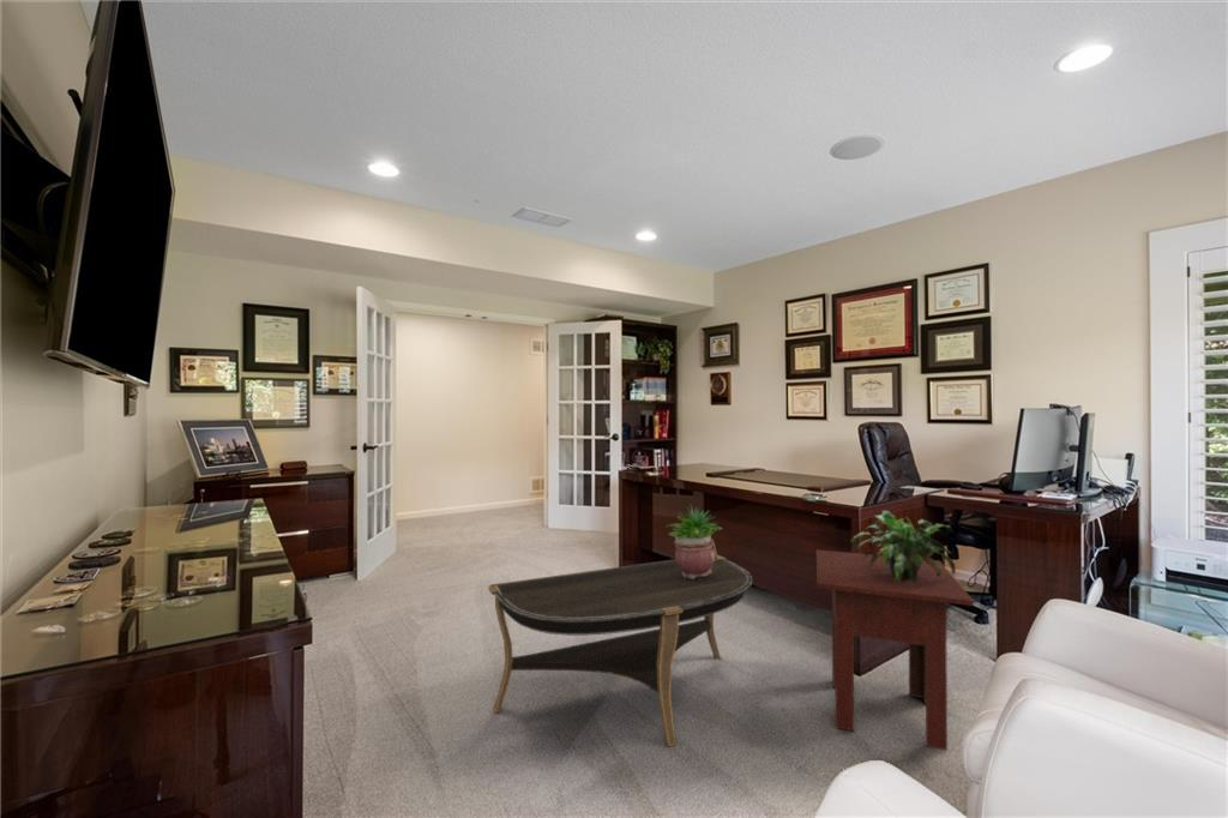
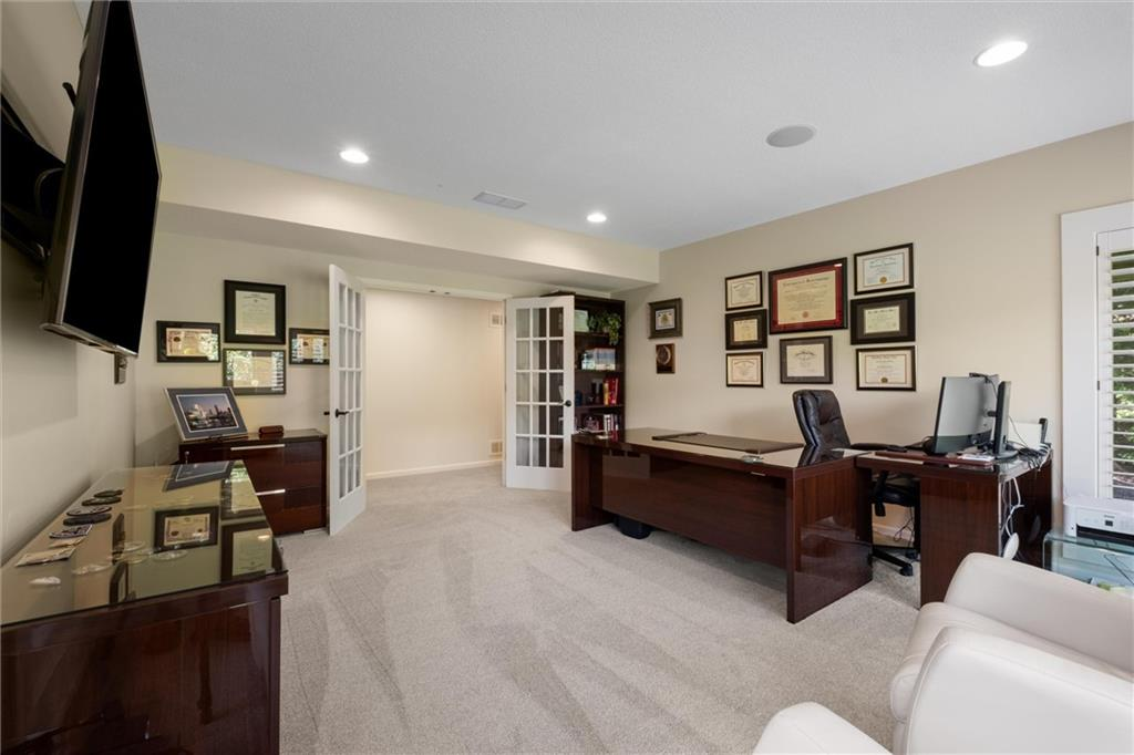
- potted plant (692, 540)
- side table (883, 638)
- potted plant (898, 541)
- coffee table (639, 646)
